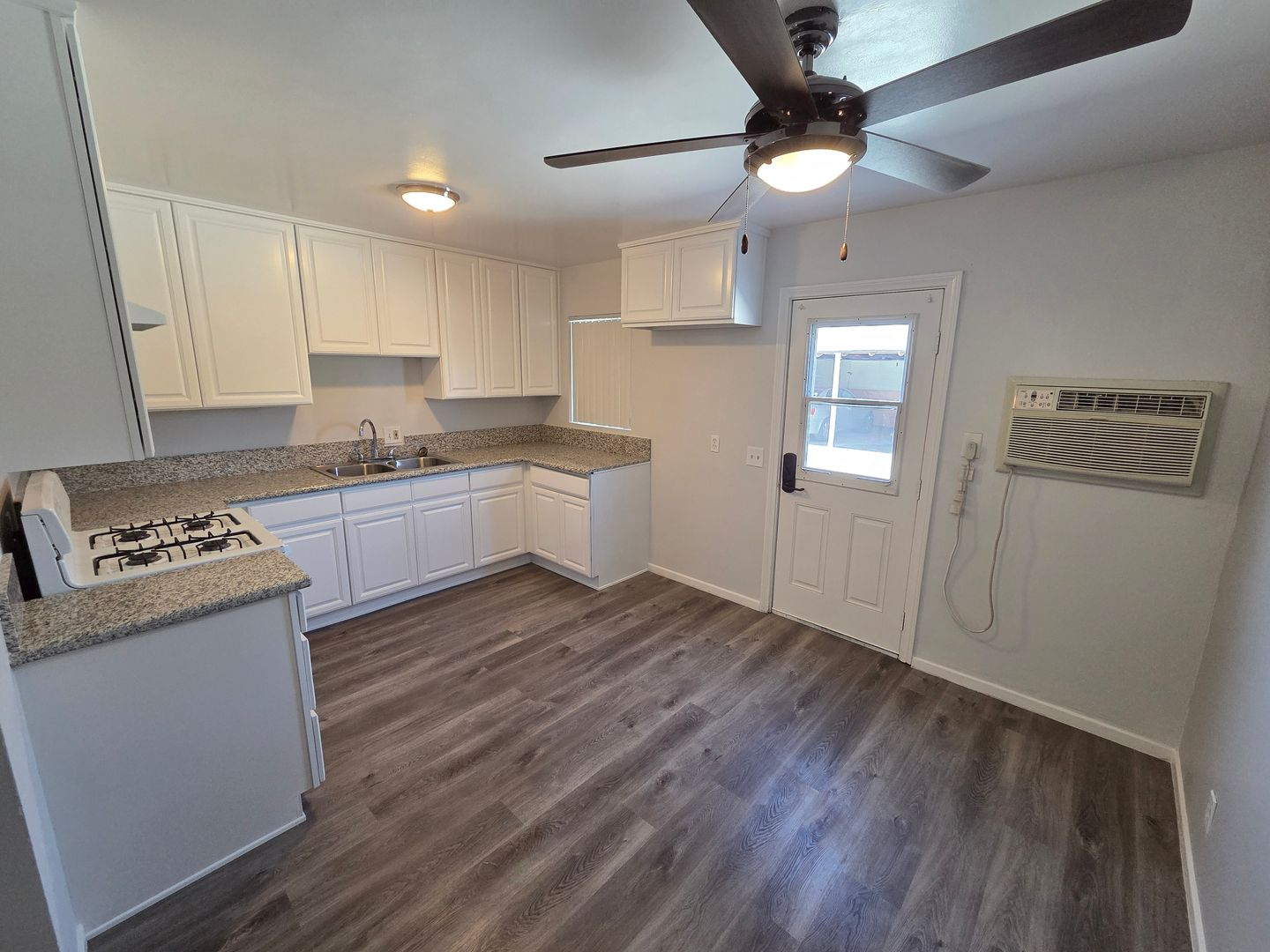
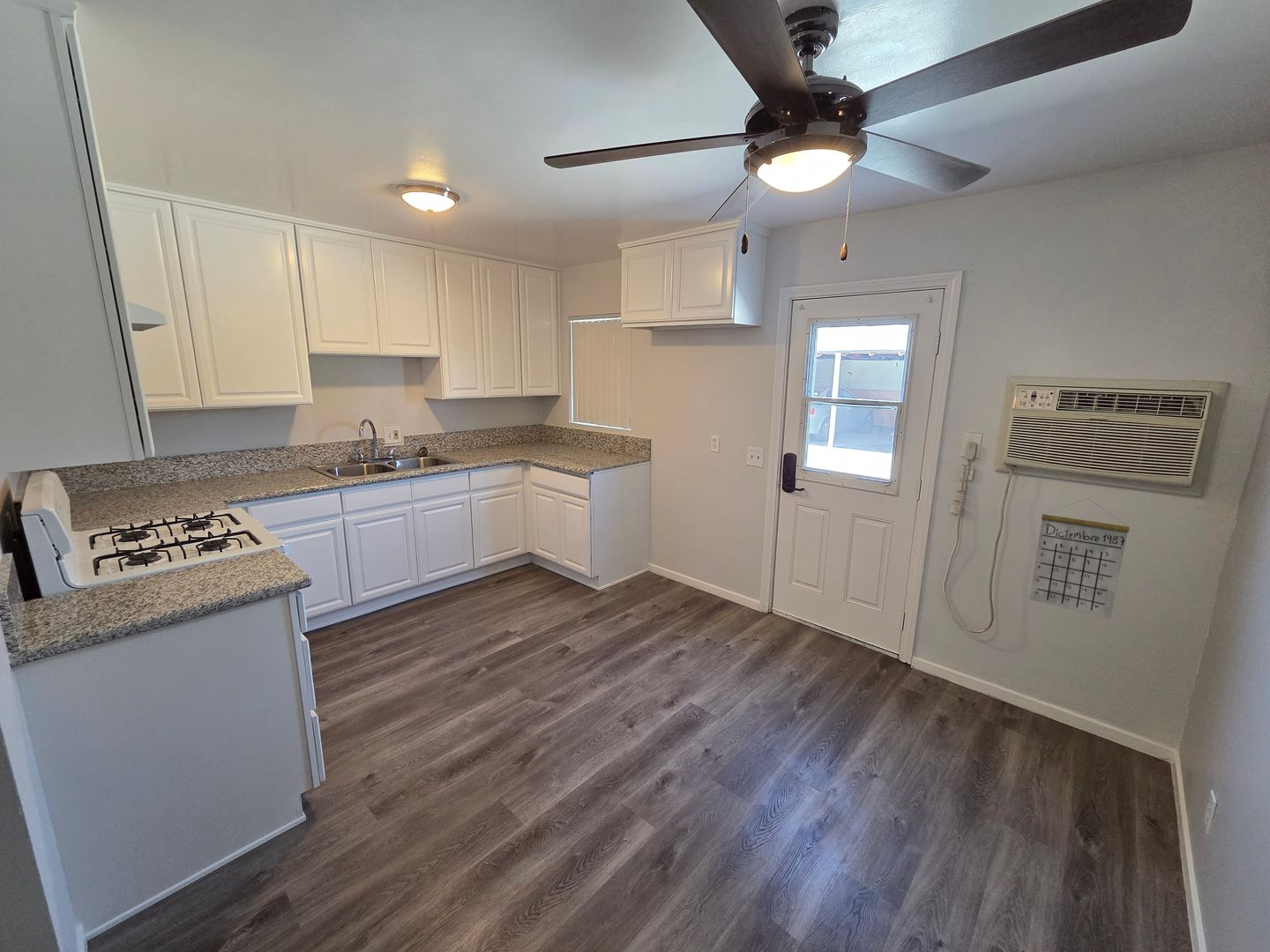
+ calendar (1078, 554)
